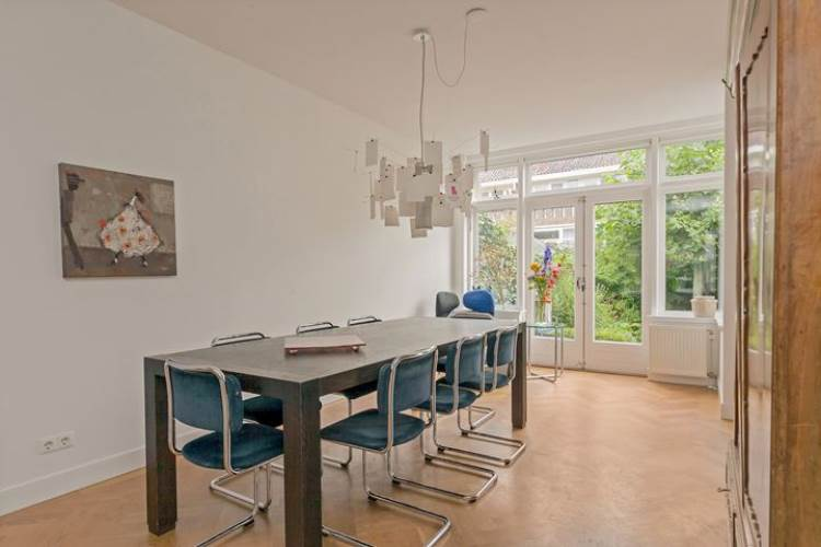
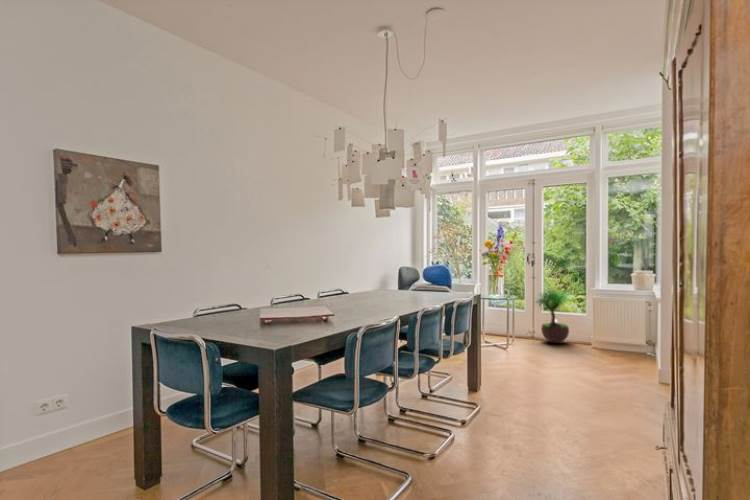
+ potted tree (552, 313)
